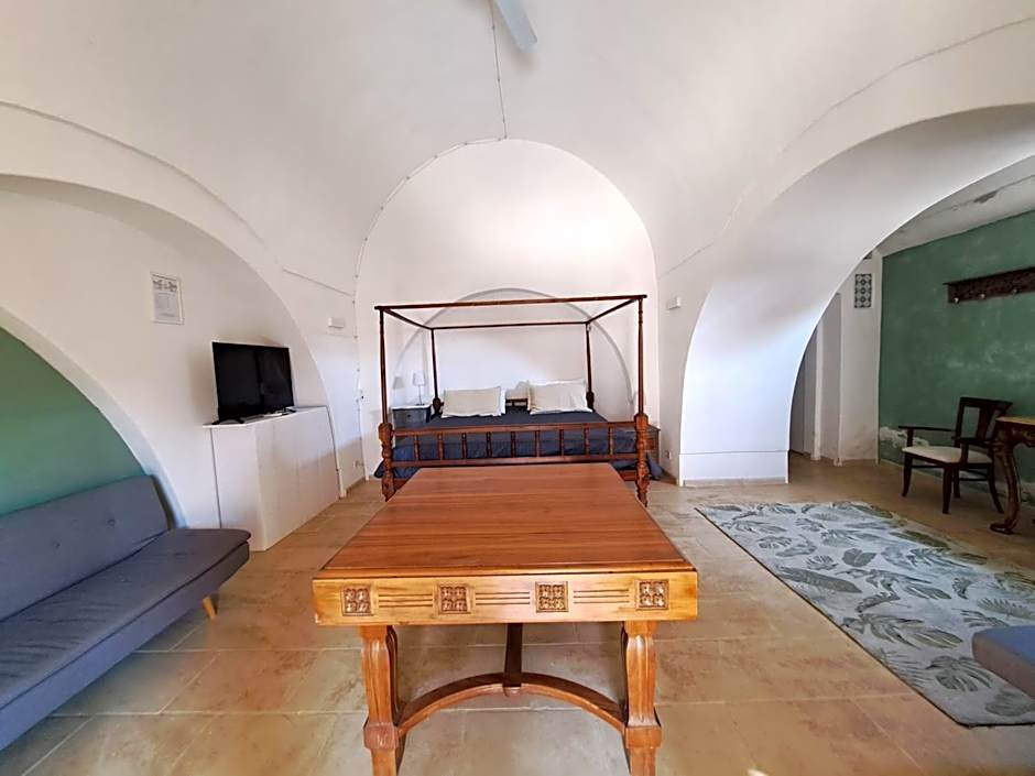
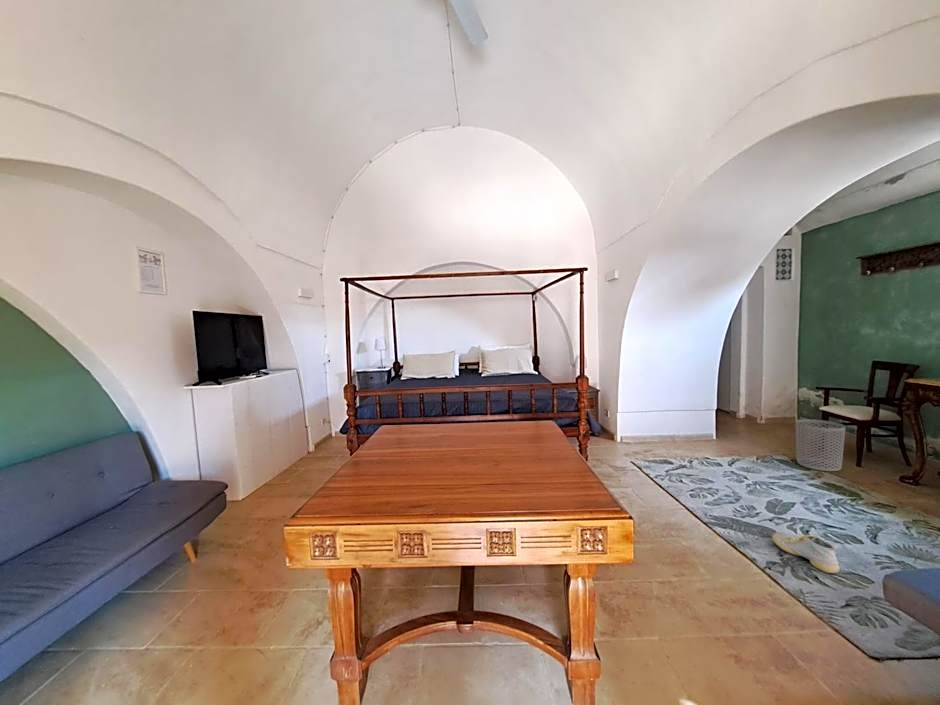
+ waste bin (819, 444)
+ shoe (803, 544)
